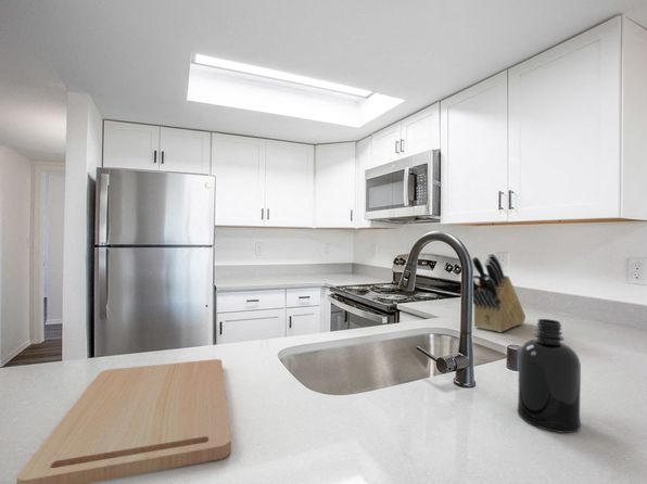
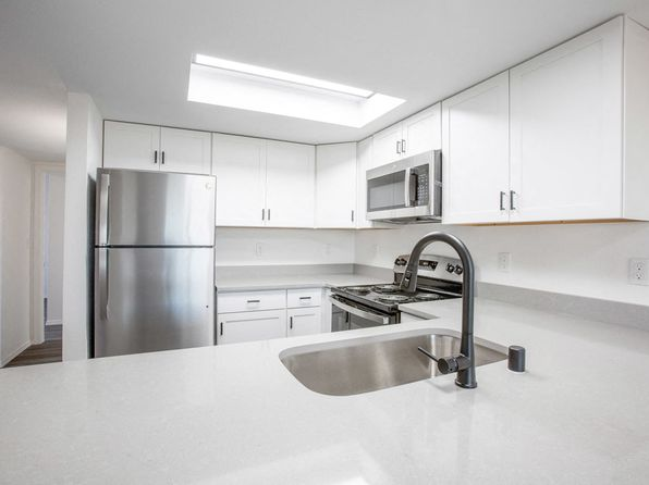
- knife block (495, 290)
- bottle (548, 369)
- cutting board (152, 404)
